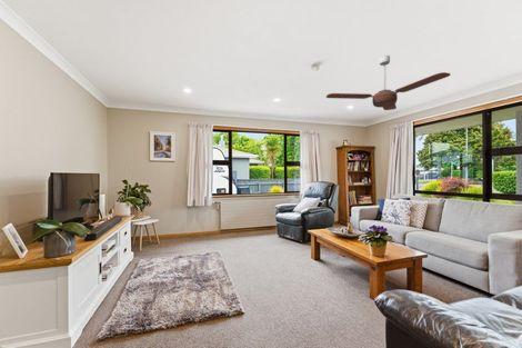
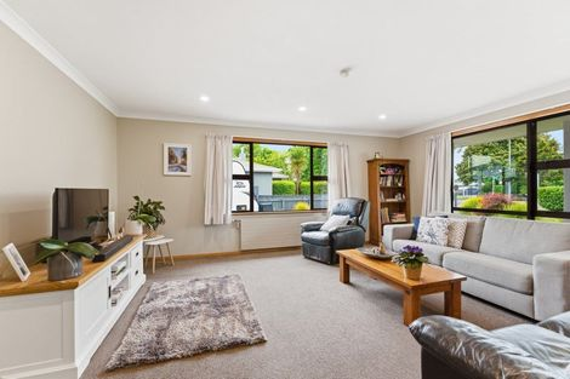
- ceiling fan (383, 84)
